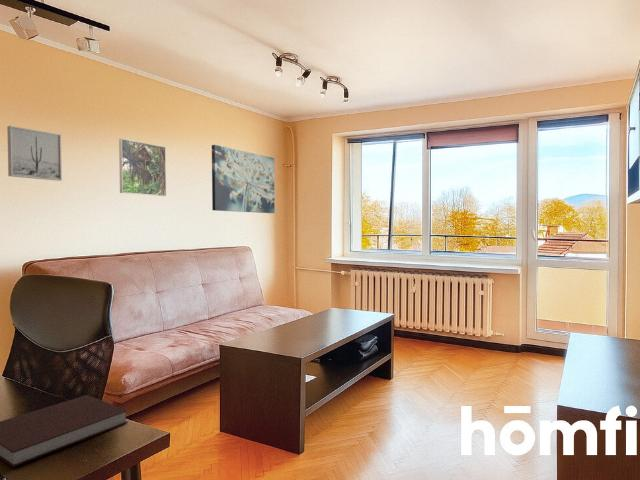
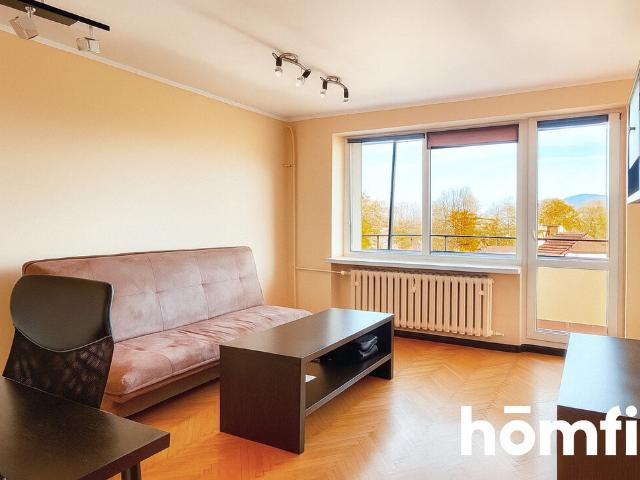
- wall art (245, 182)
- wall art (35, 154)
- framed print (143, 168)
- notebook (55, 425)
